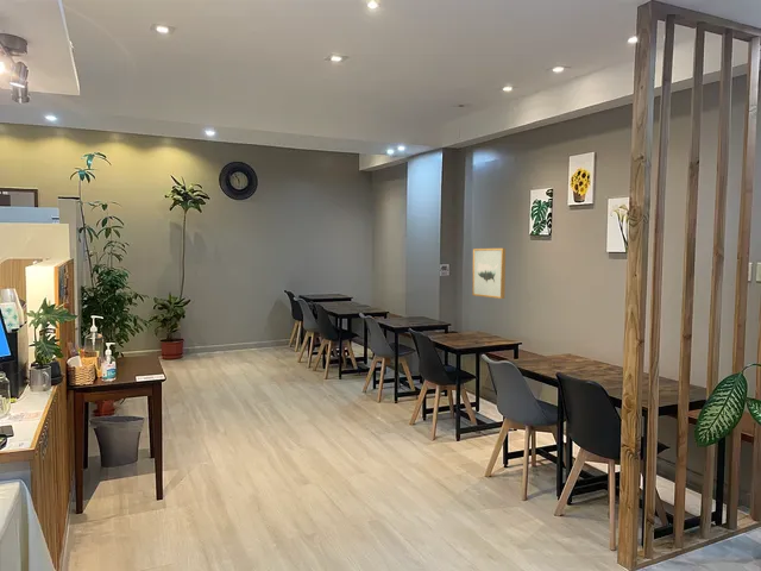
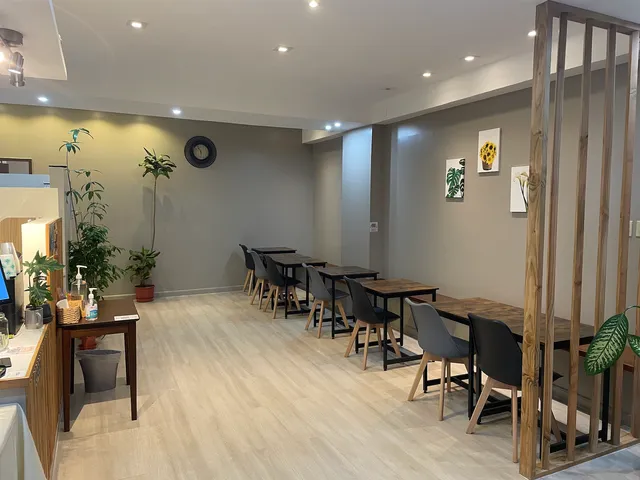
- wall art (488, 272)
